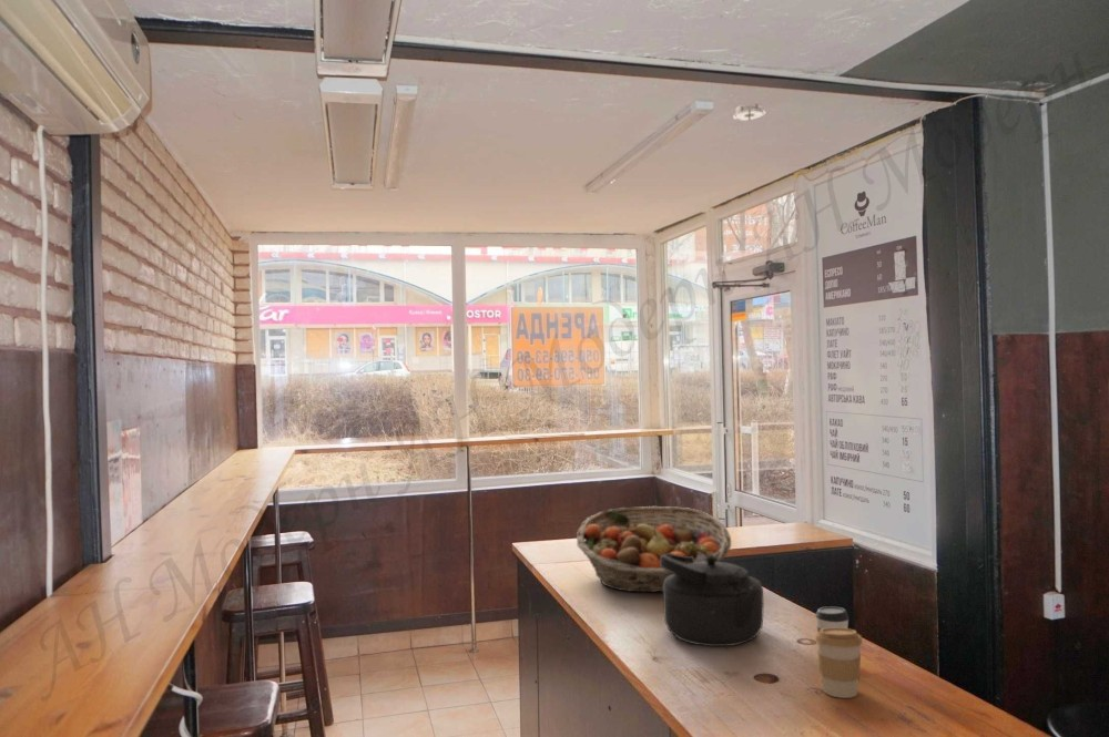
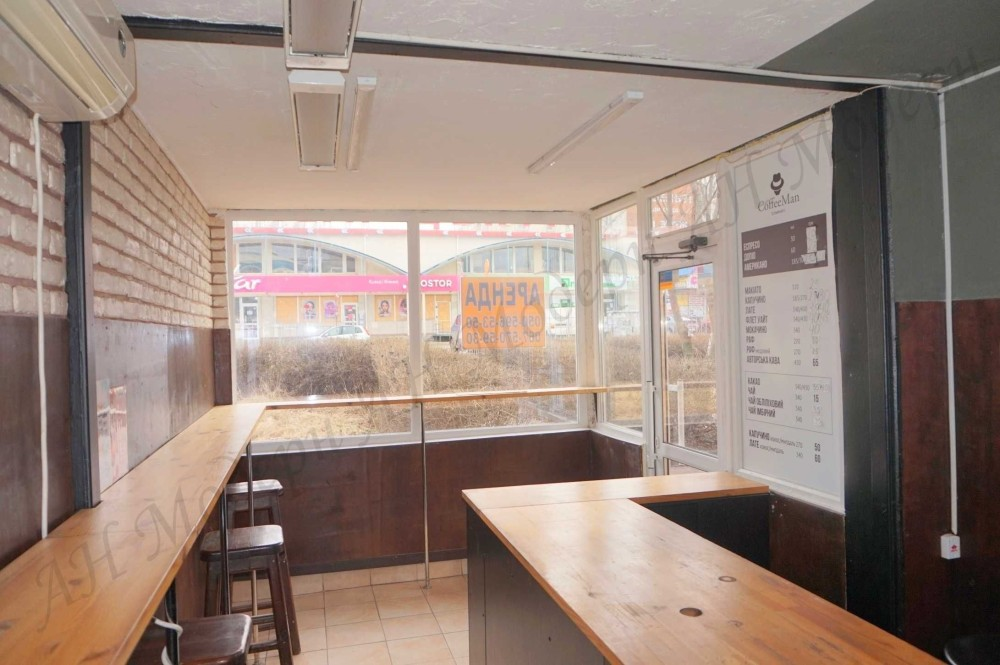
- kettle (712, 595)
- coffee cup (832, 627)
- smoke detector (747, 112)
- coffee cup (838, 659)
- fruit basket (652, 547)
